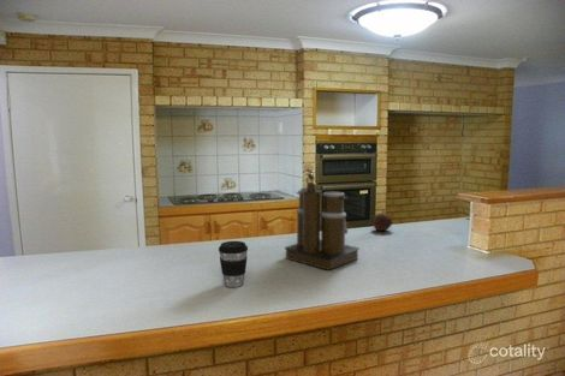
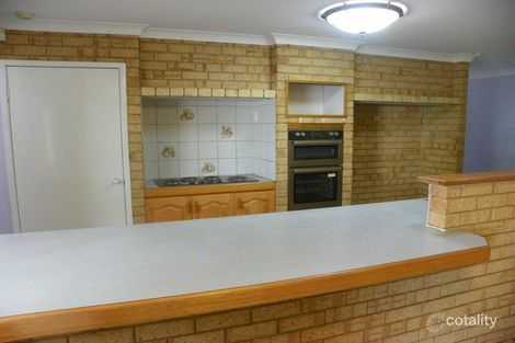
- fruit (381, 220)
- coffee cup (233, 263)
- coffee maker (321, 213)
